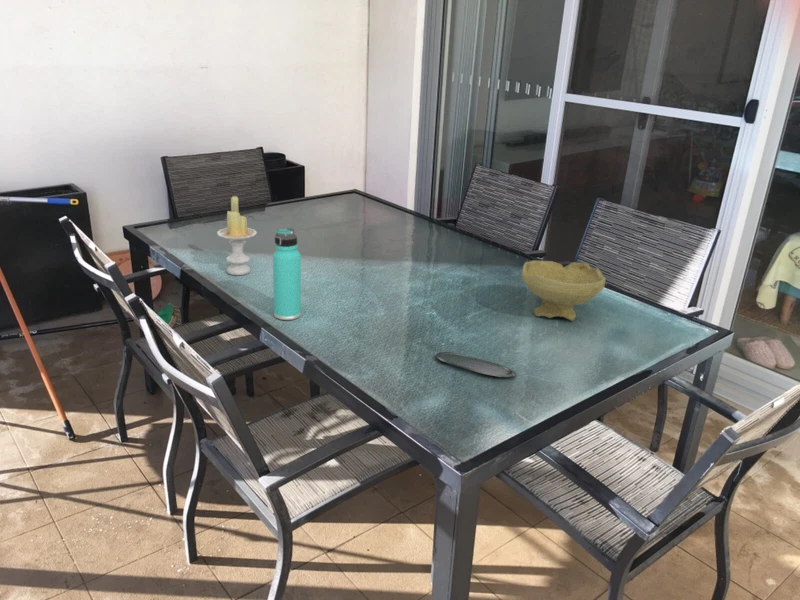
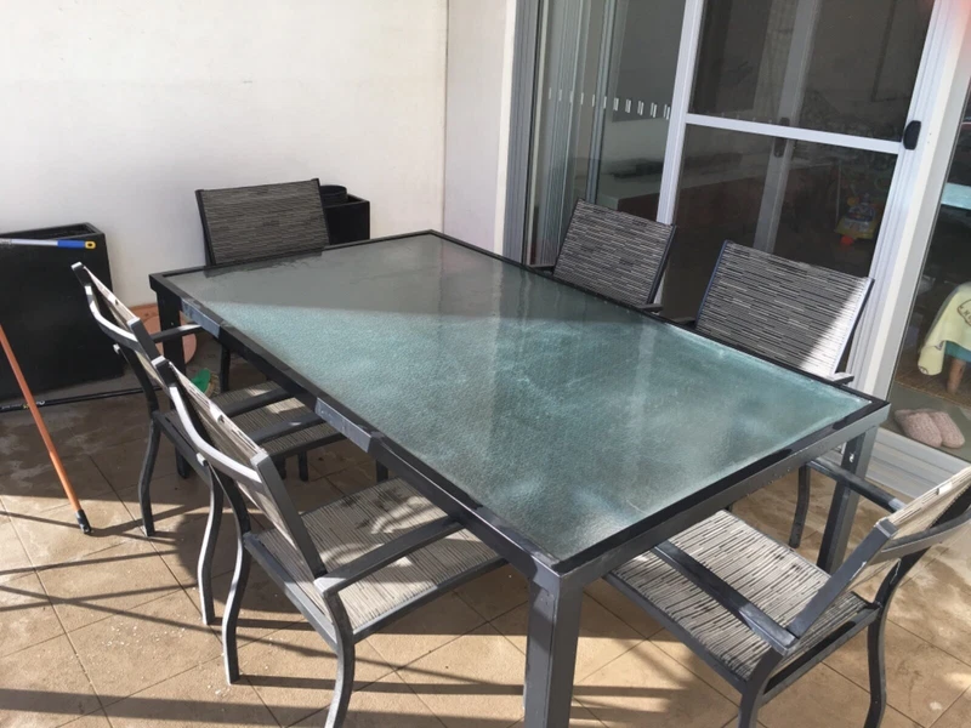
- thermos bottle (287, 273)
- candle (237, 235)
- bowl (560, 292)
- oval tray (474, 364)
